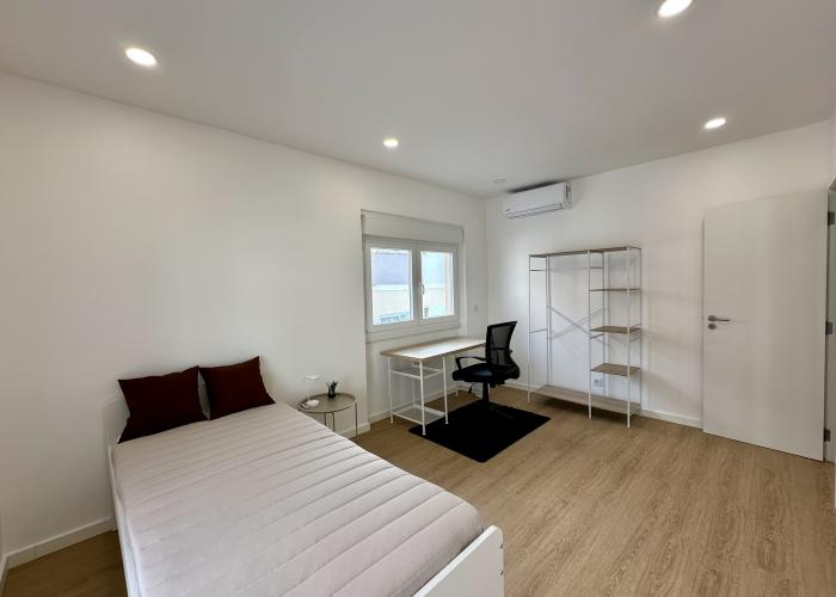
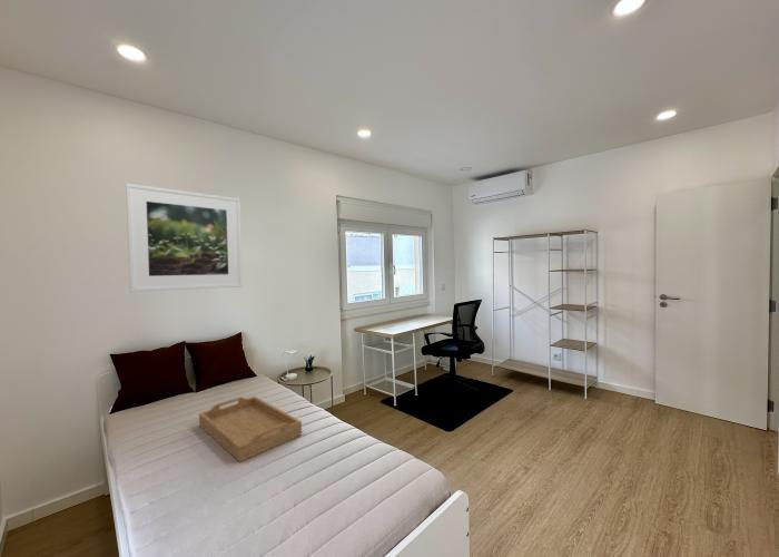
+ serving tray (248, 421)
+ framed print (190, 241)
